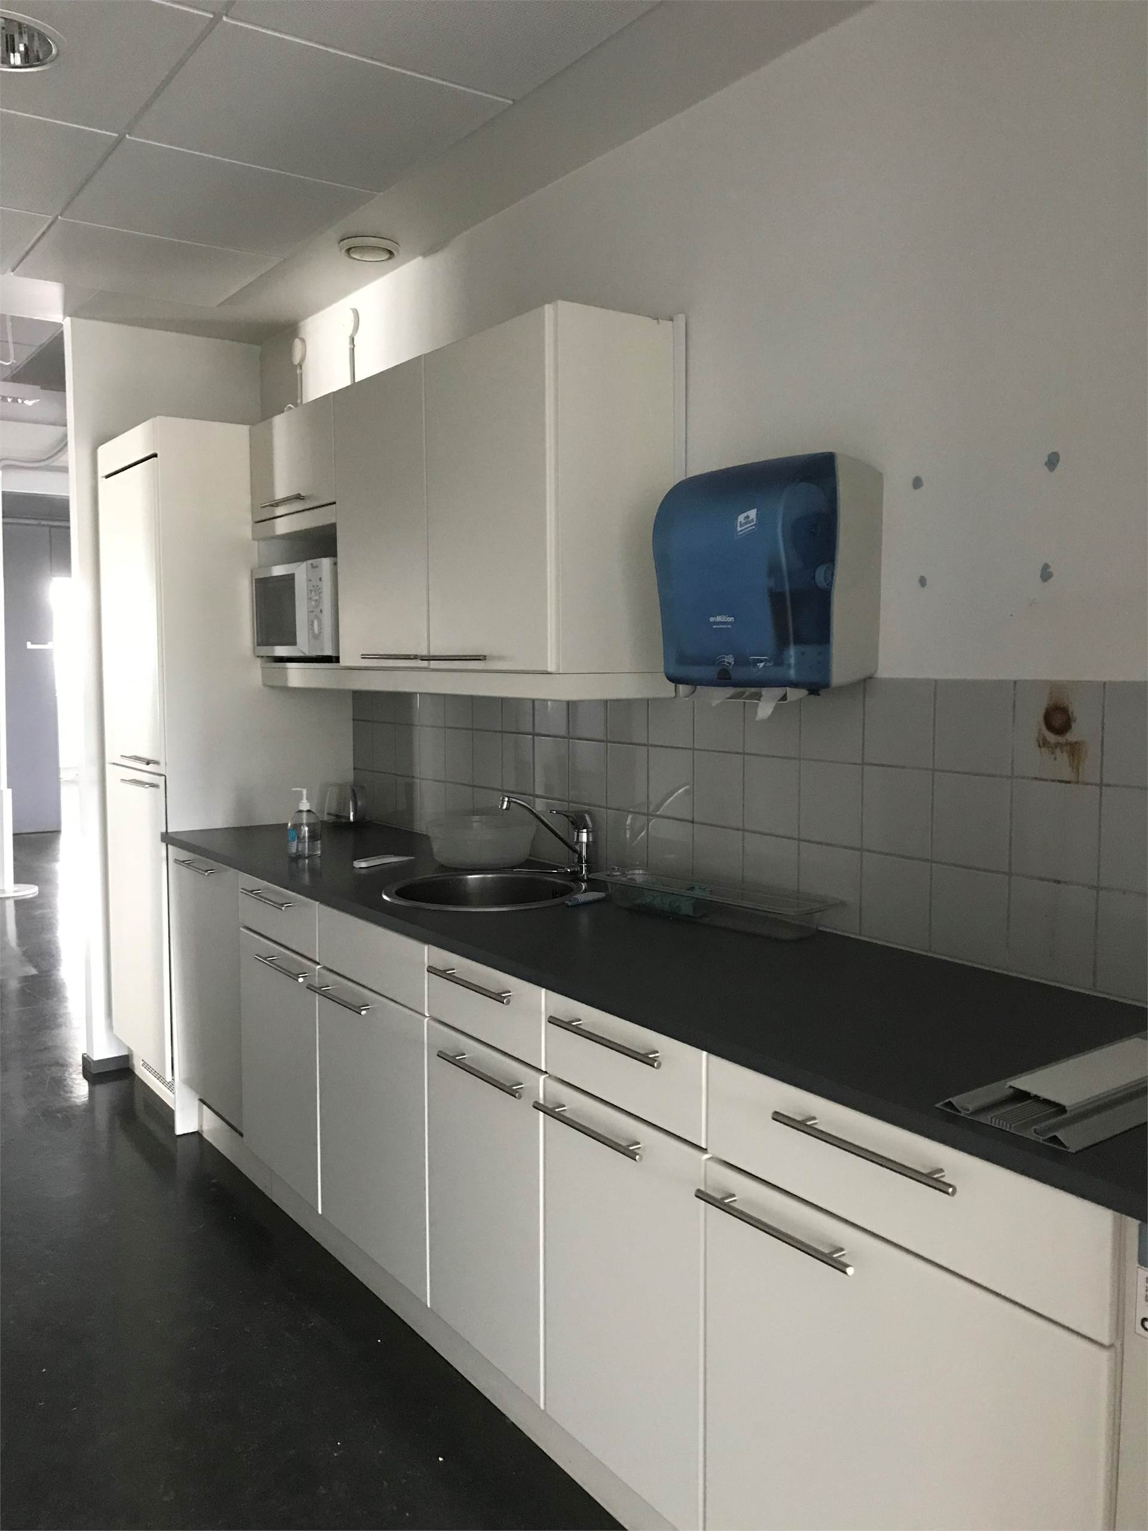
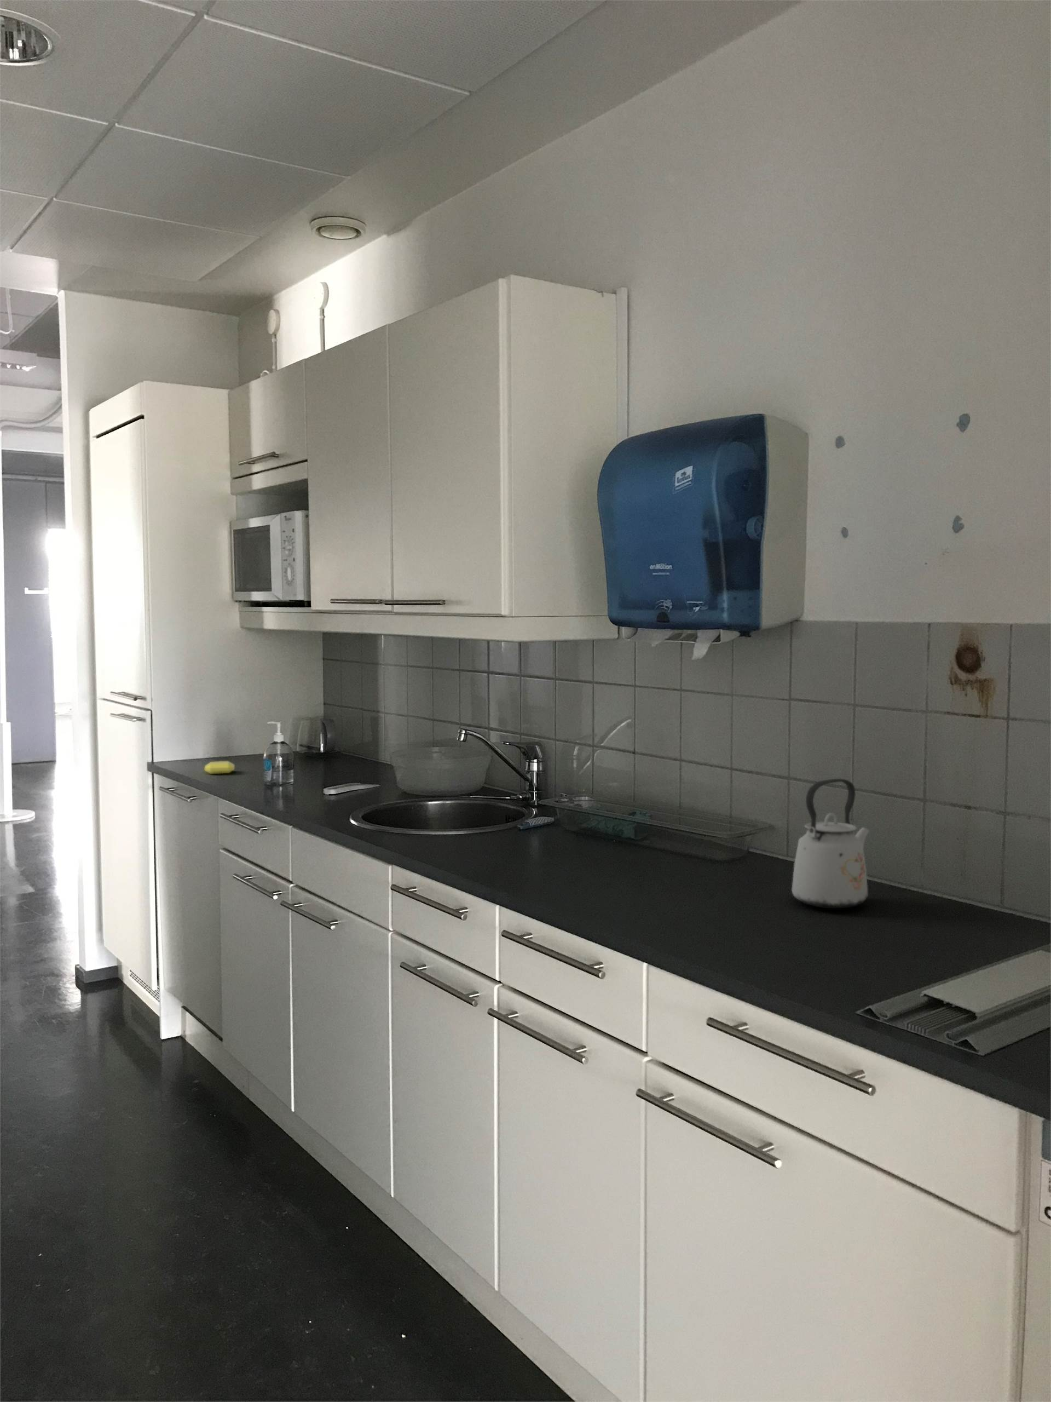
+ kettle (839, 840)
+ soap bar (220, 767)
